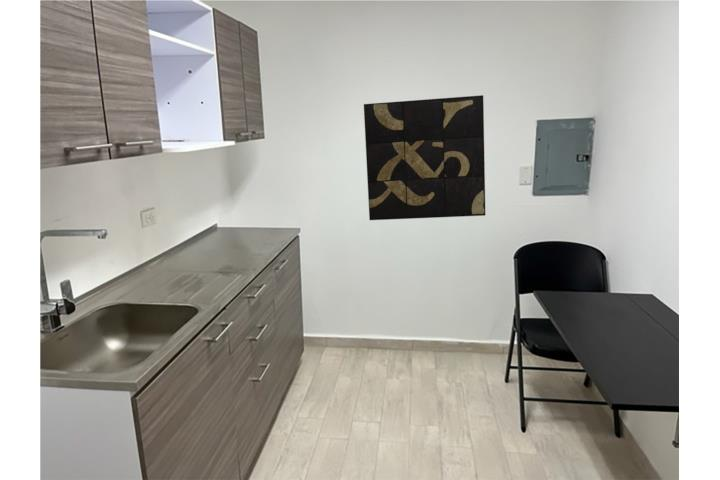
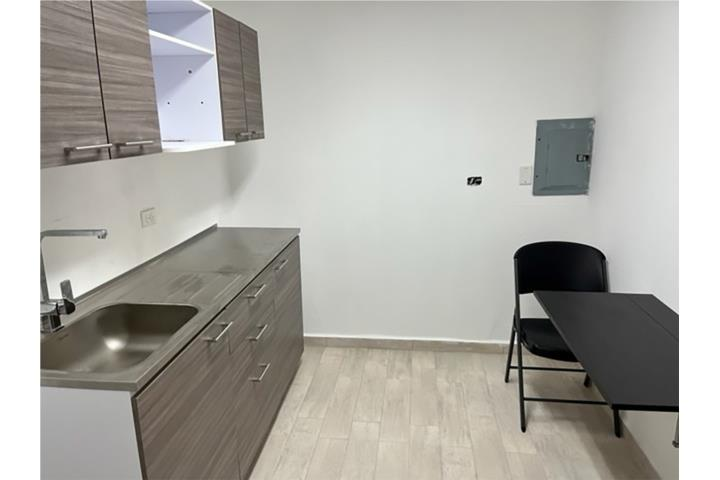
- wall art (424, 159)
